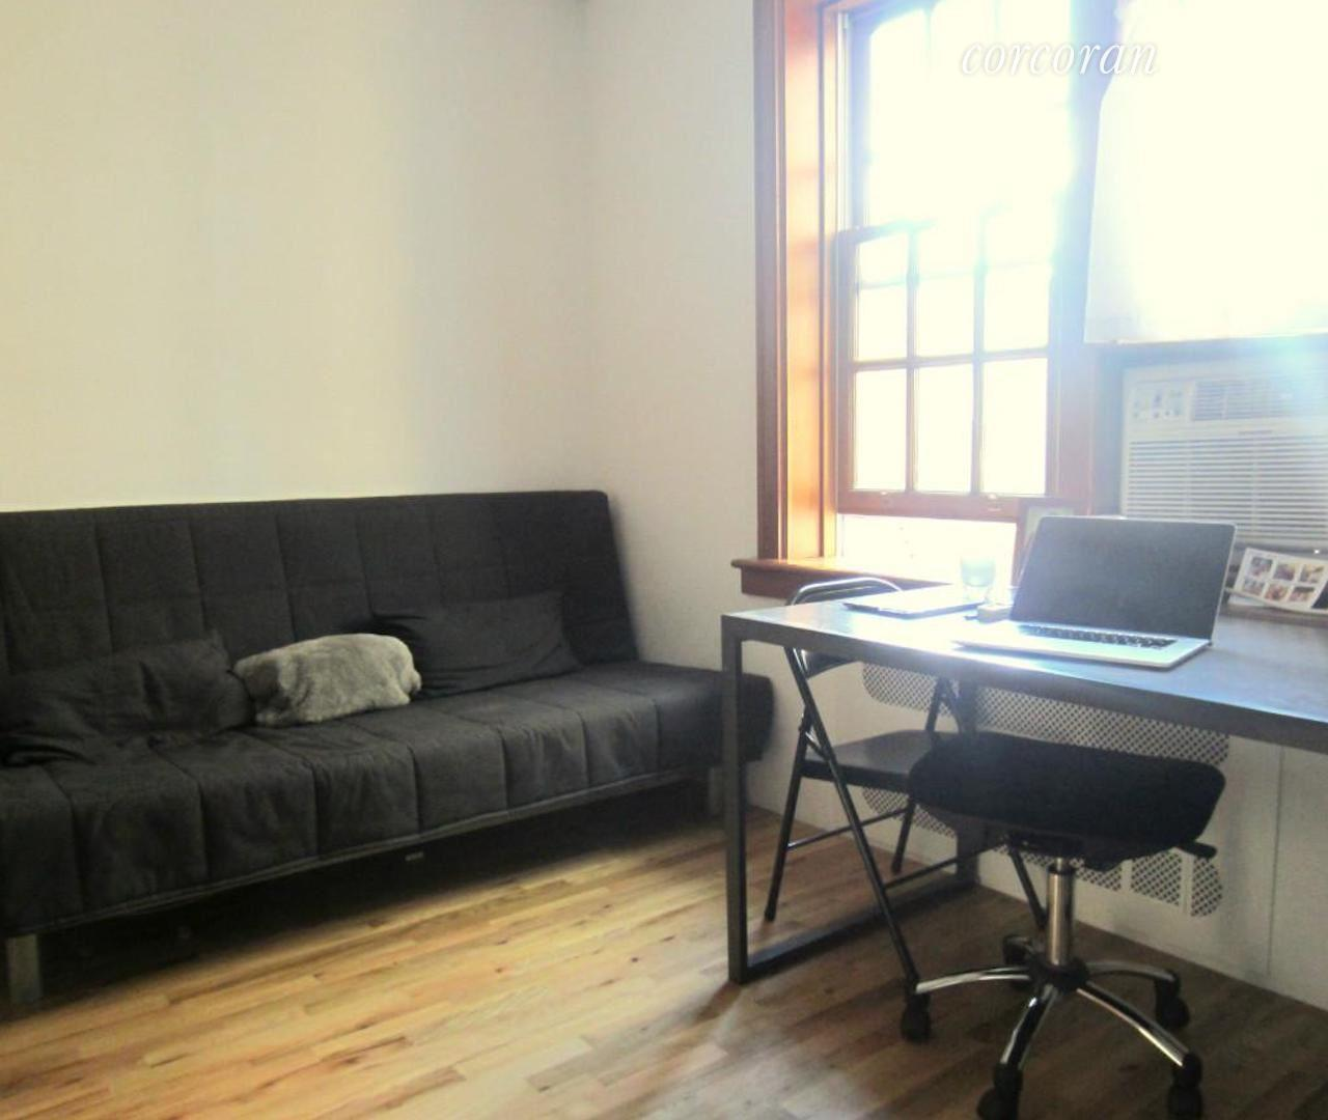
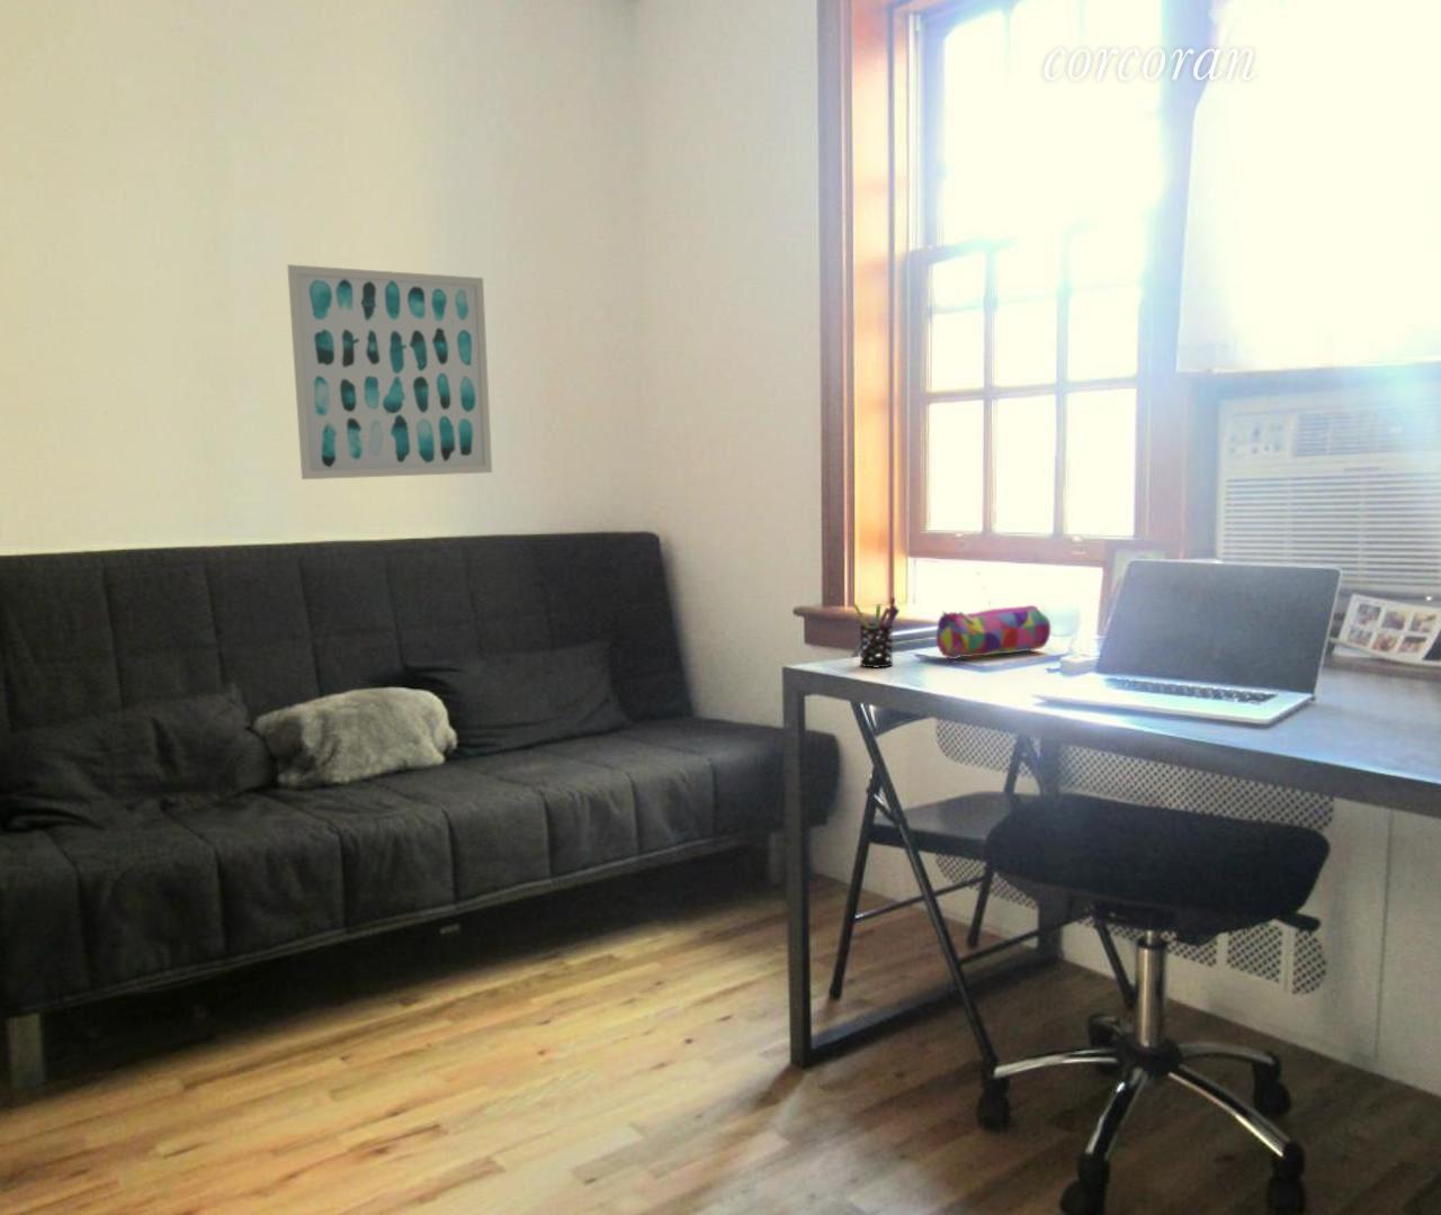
+ pen holder (878, 630)
+ pencil case (991, 632)
+ wall art (396, 375)
